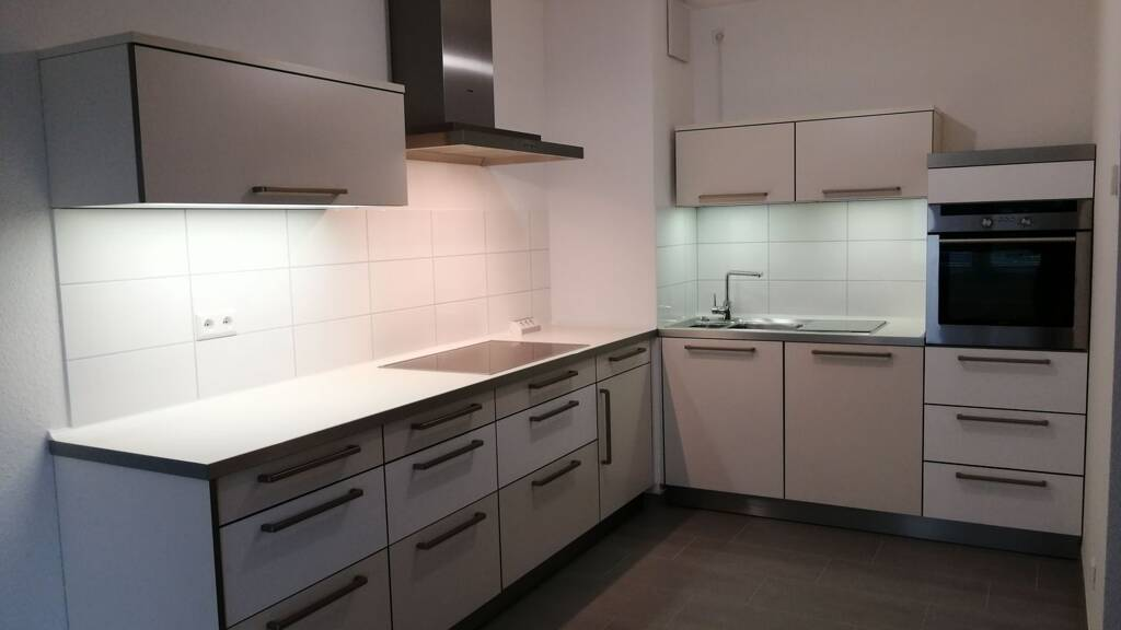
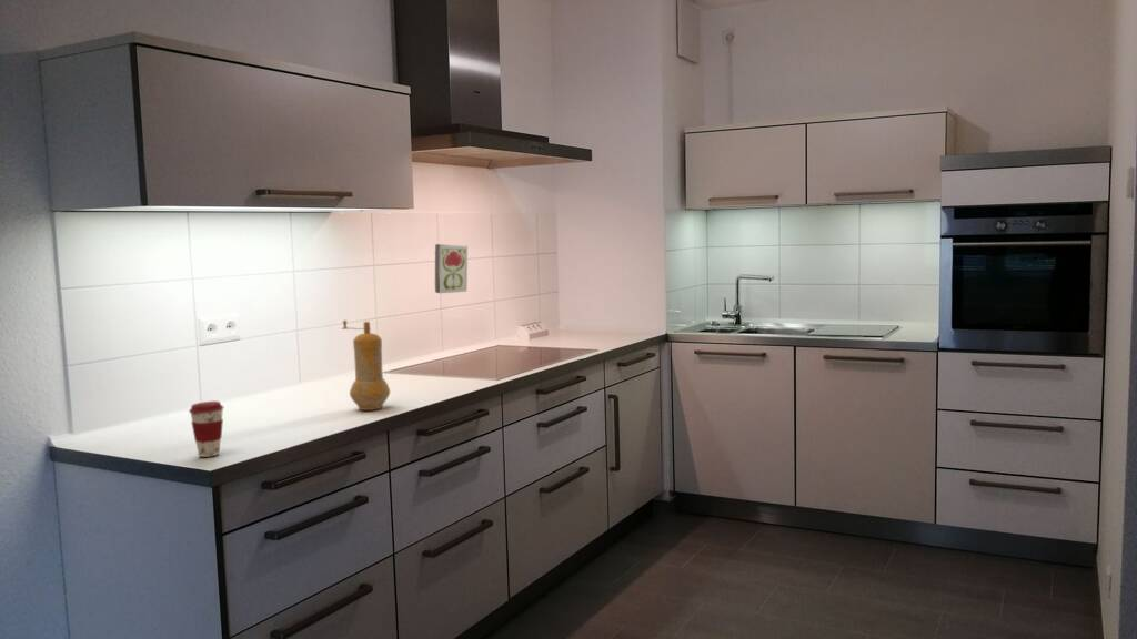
+ coffee cup (208, 428)
+ pepper mill (364, 364)
+ decorative tile (451, 268)
